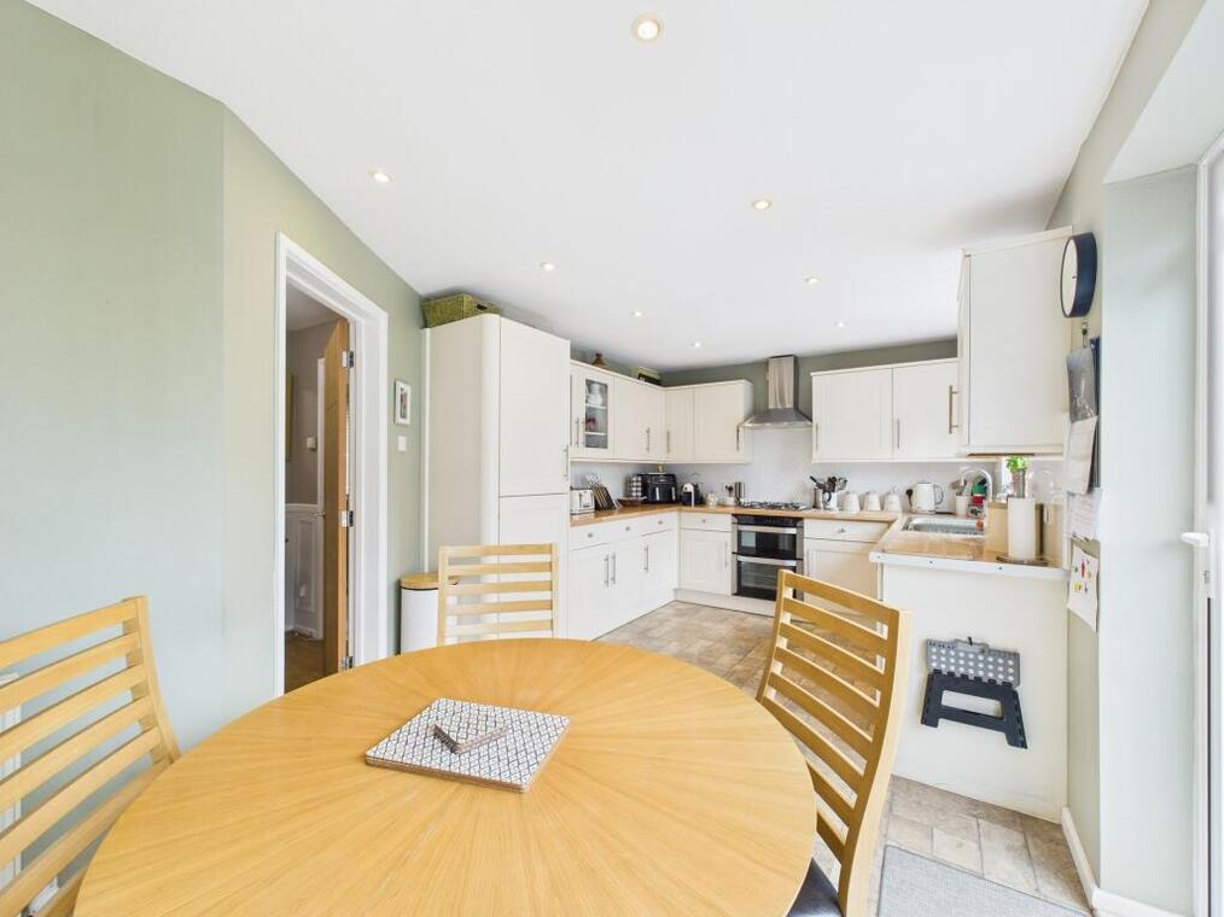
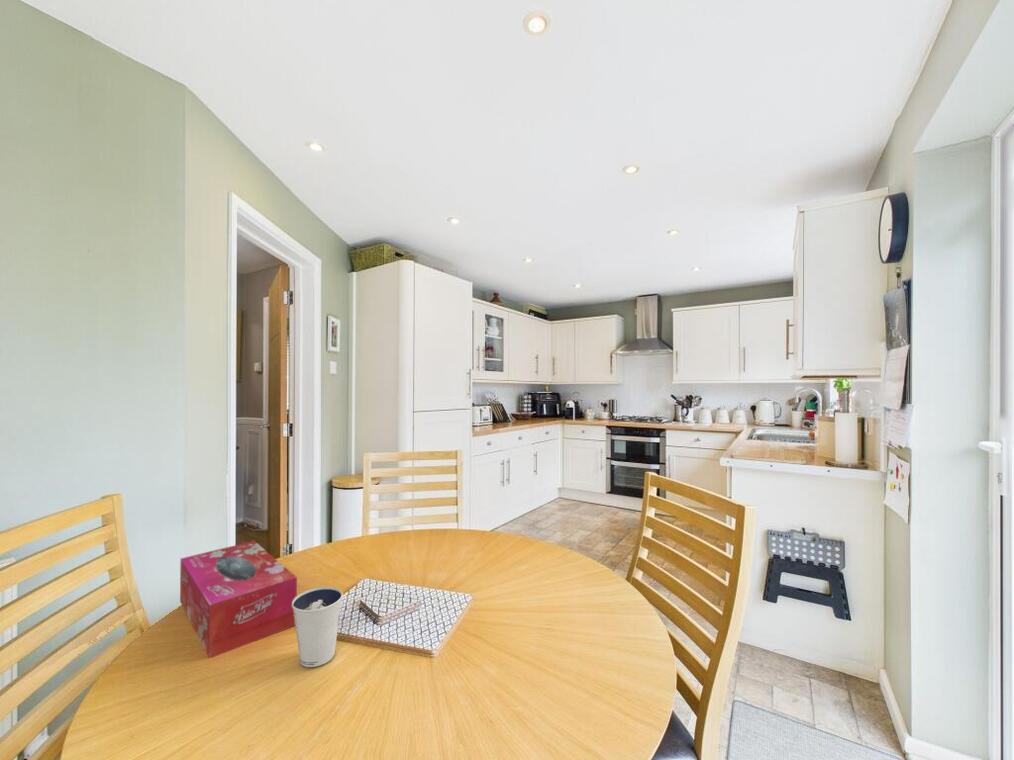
+ dixie cup (317, 627)
+ tissue box (235, 590)
